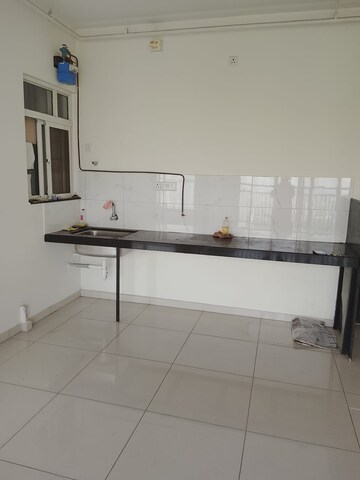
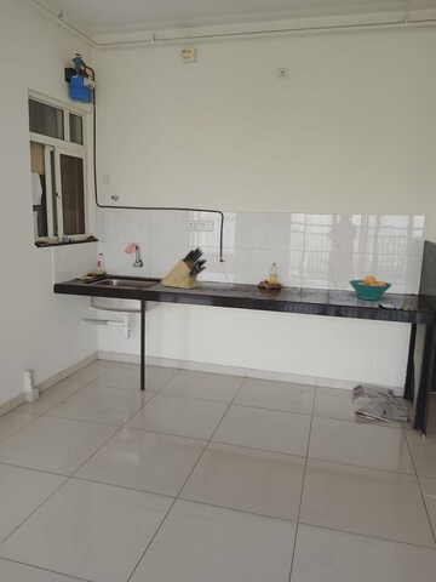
+ knife block (183, 267)
+ fruit bowl (369, 286)
